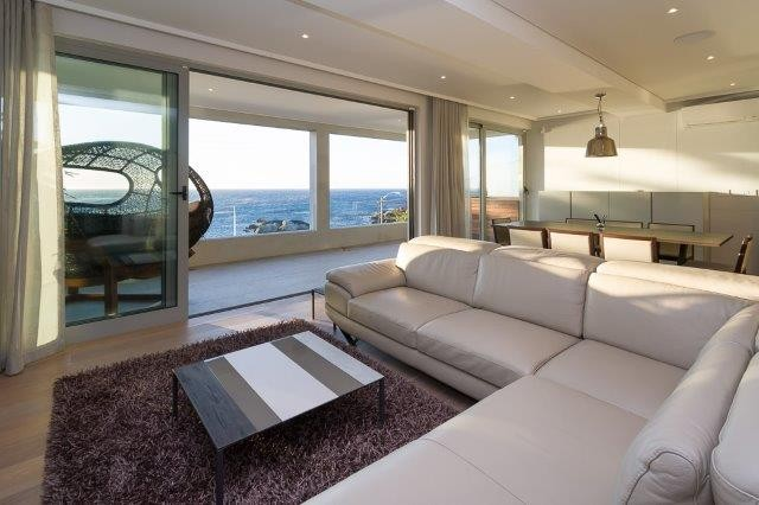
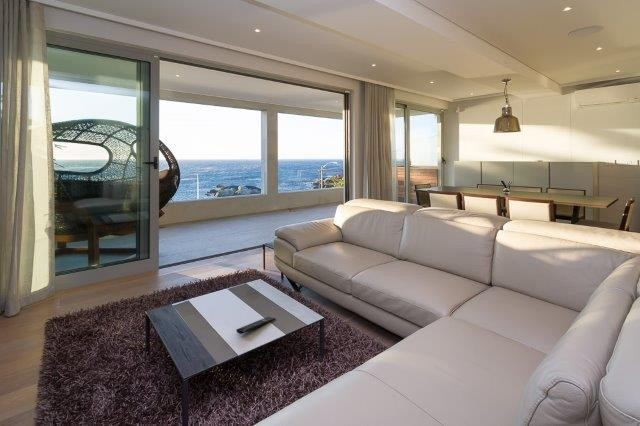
+ remote control (256, 325)
